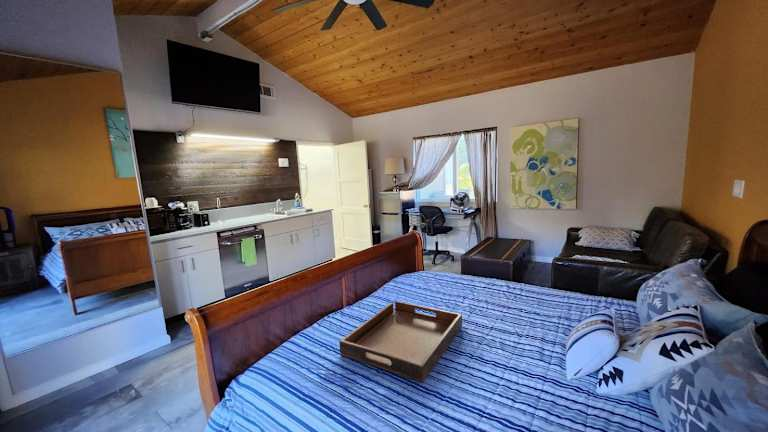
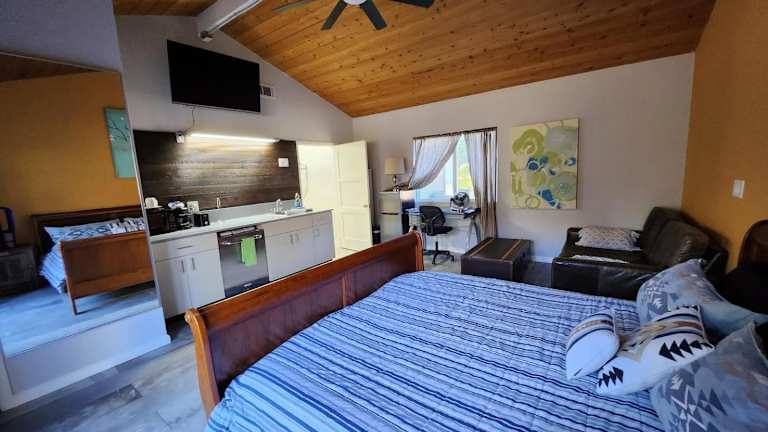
- serving tray (405, 333)
